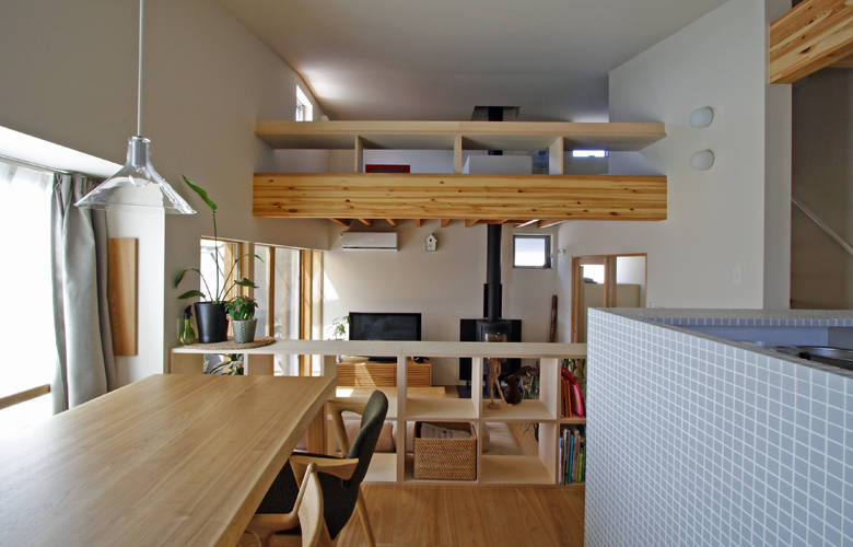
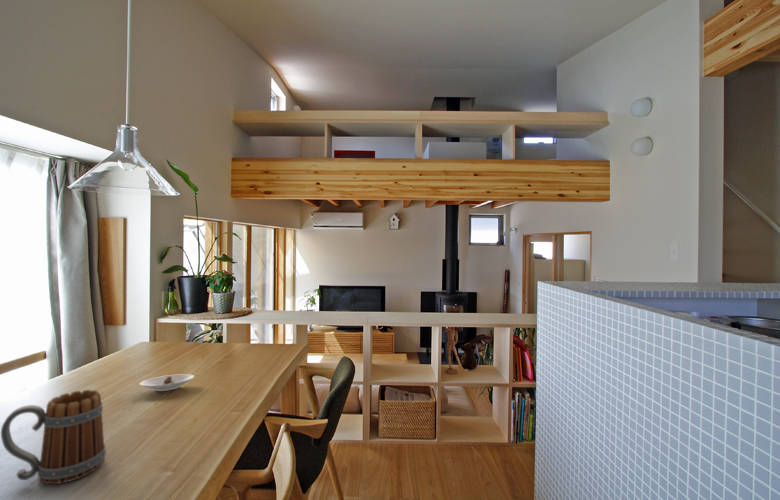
+ mug (57, 437)
+ saucer (167, 382)
